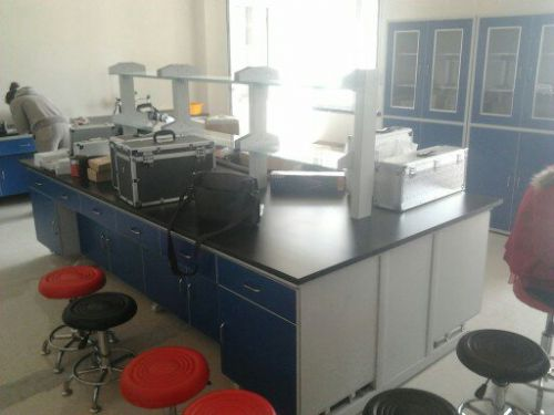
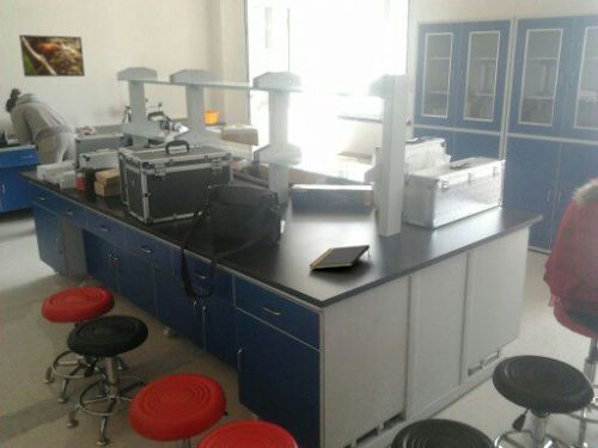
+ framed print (53, 56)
+ notepad (340, 256)
